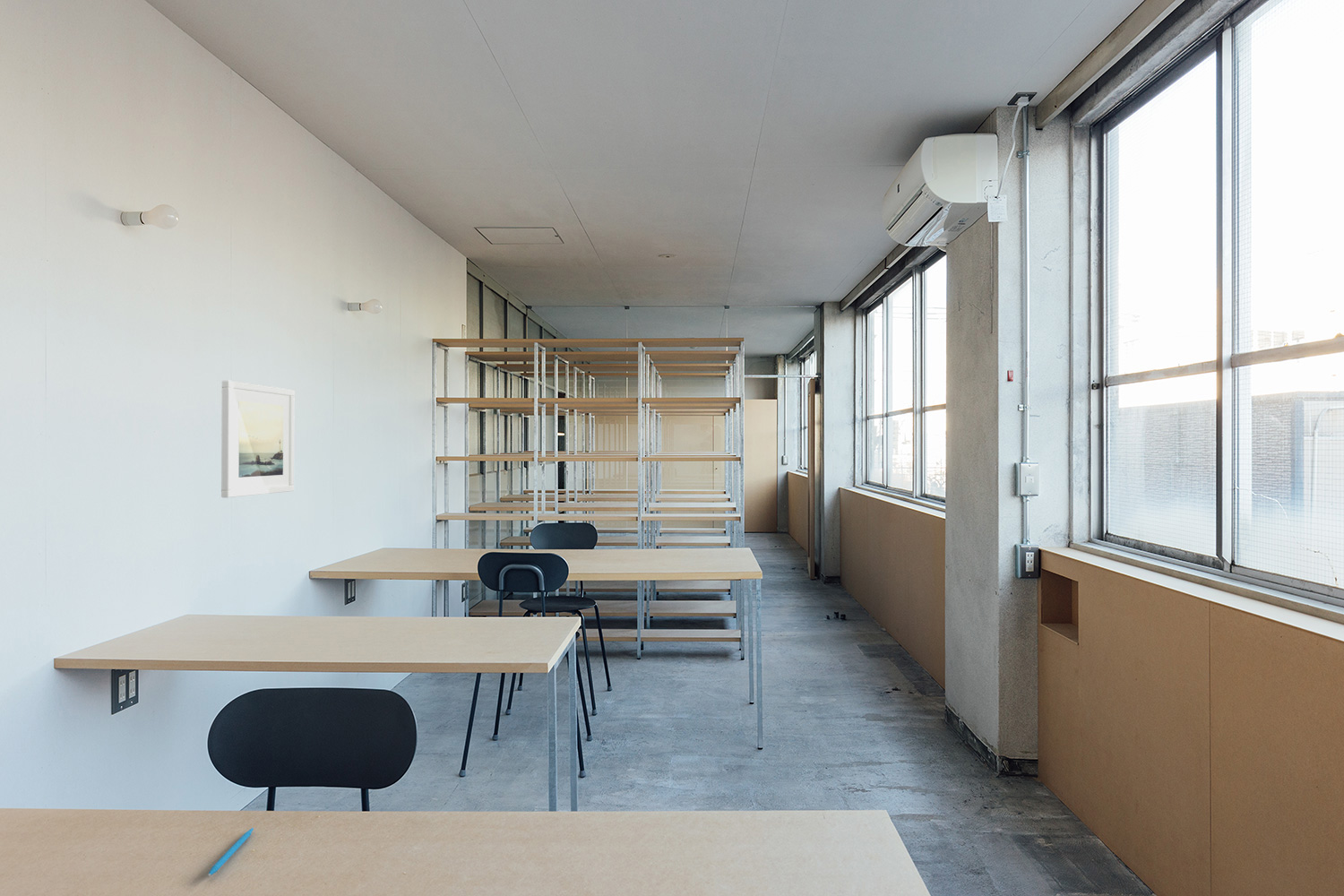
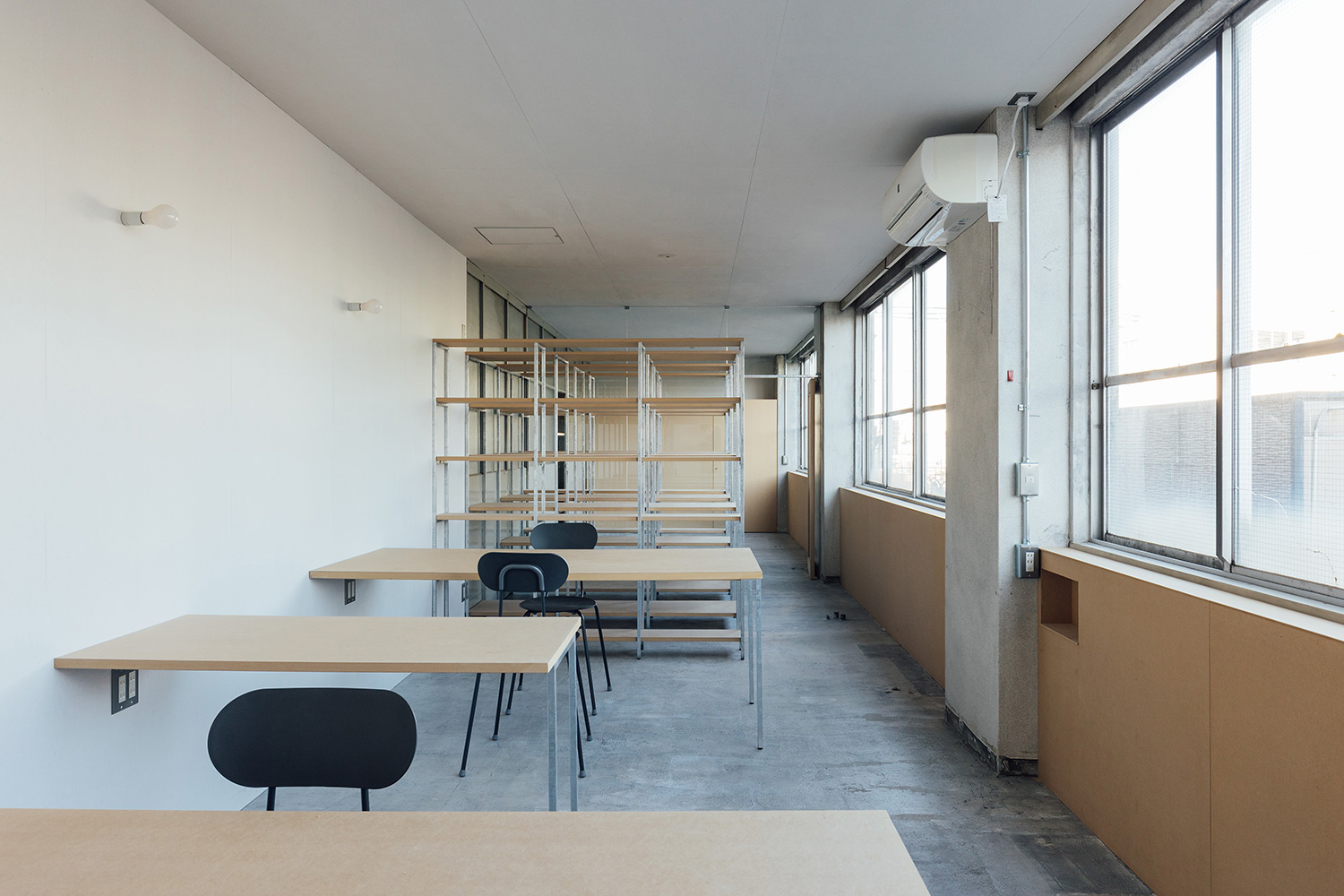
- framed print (260, 439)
- pen (232, 849)
